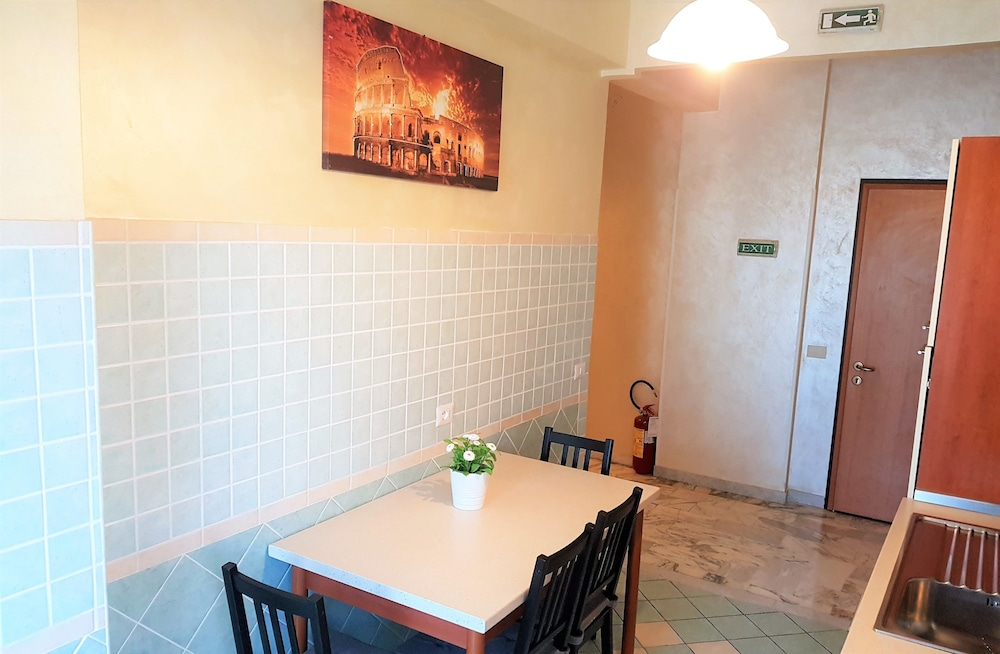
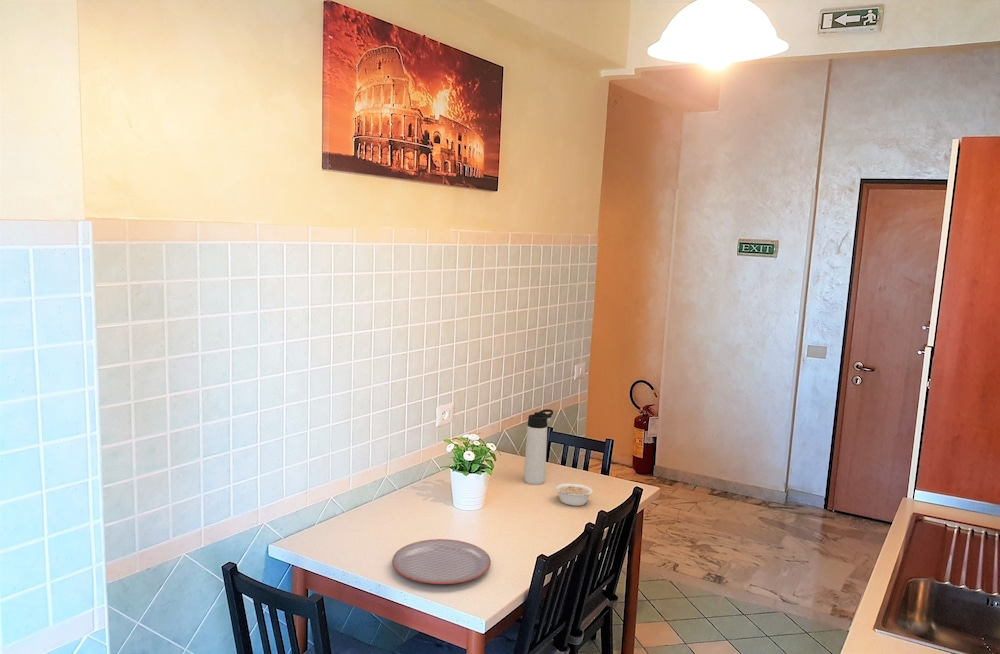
+ legume (574, 494)
+ plate (441, 563)
+ thermos bottle (539, 446)
